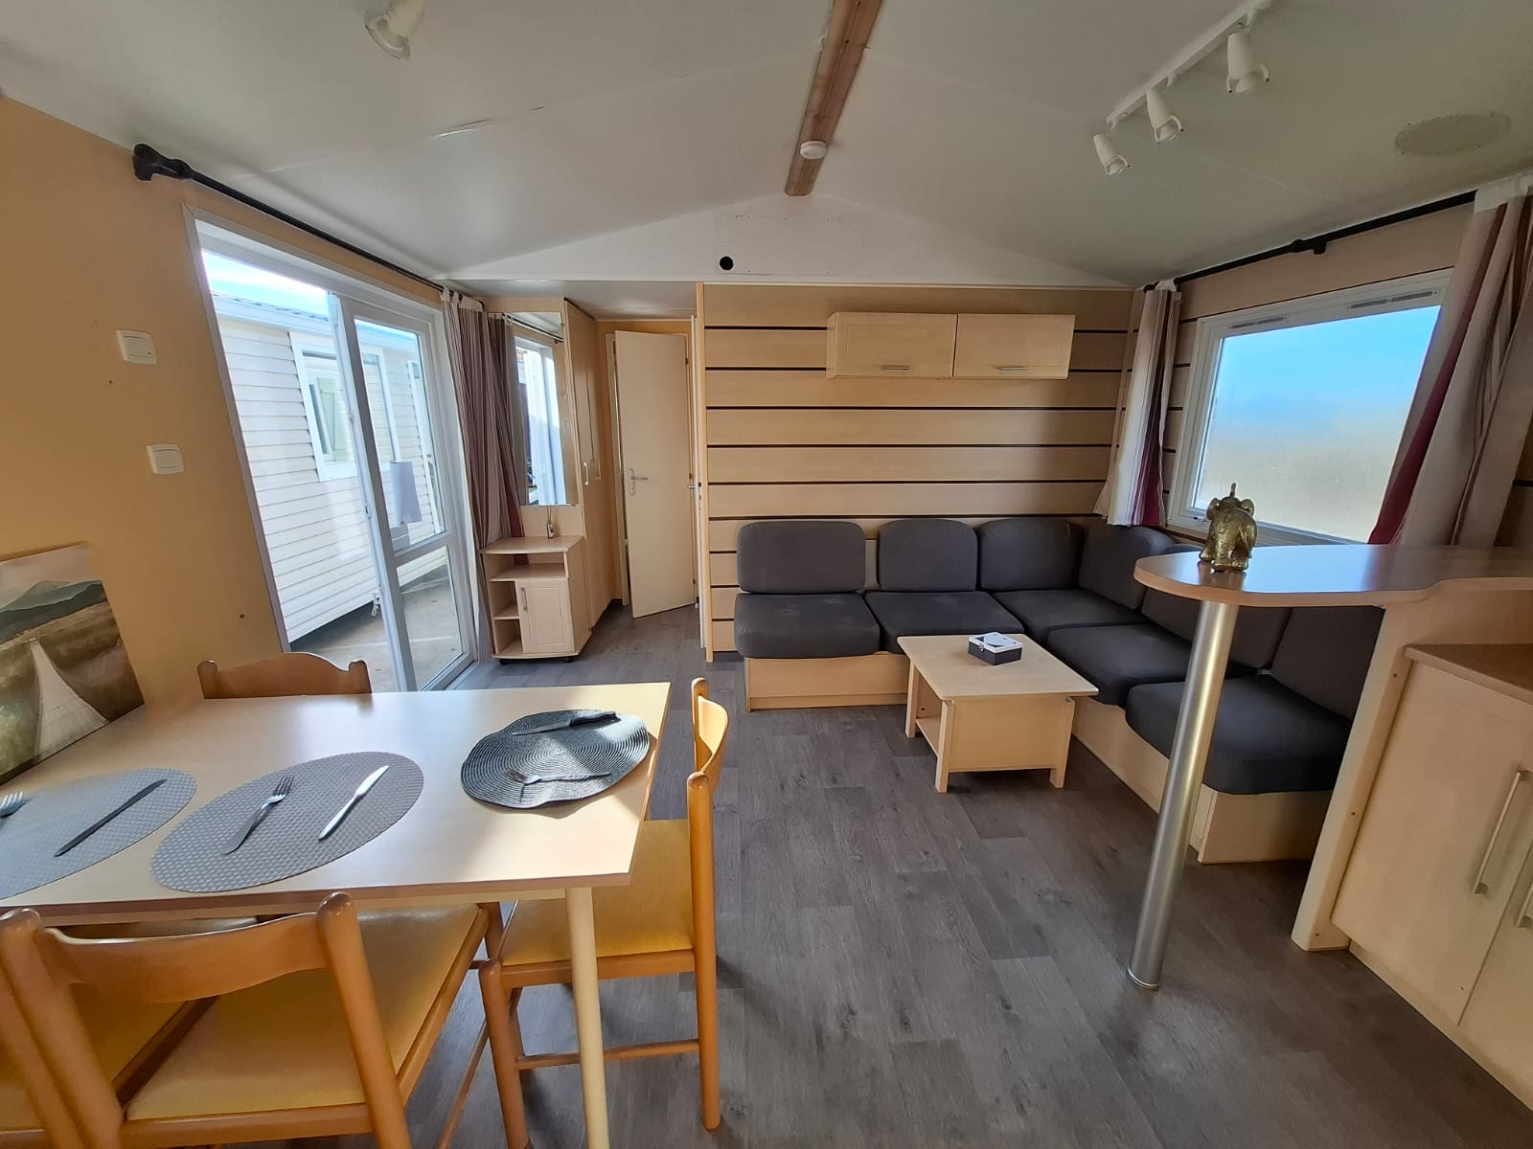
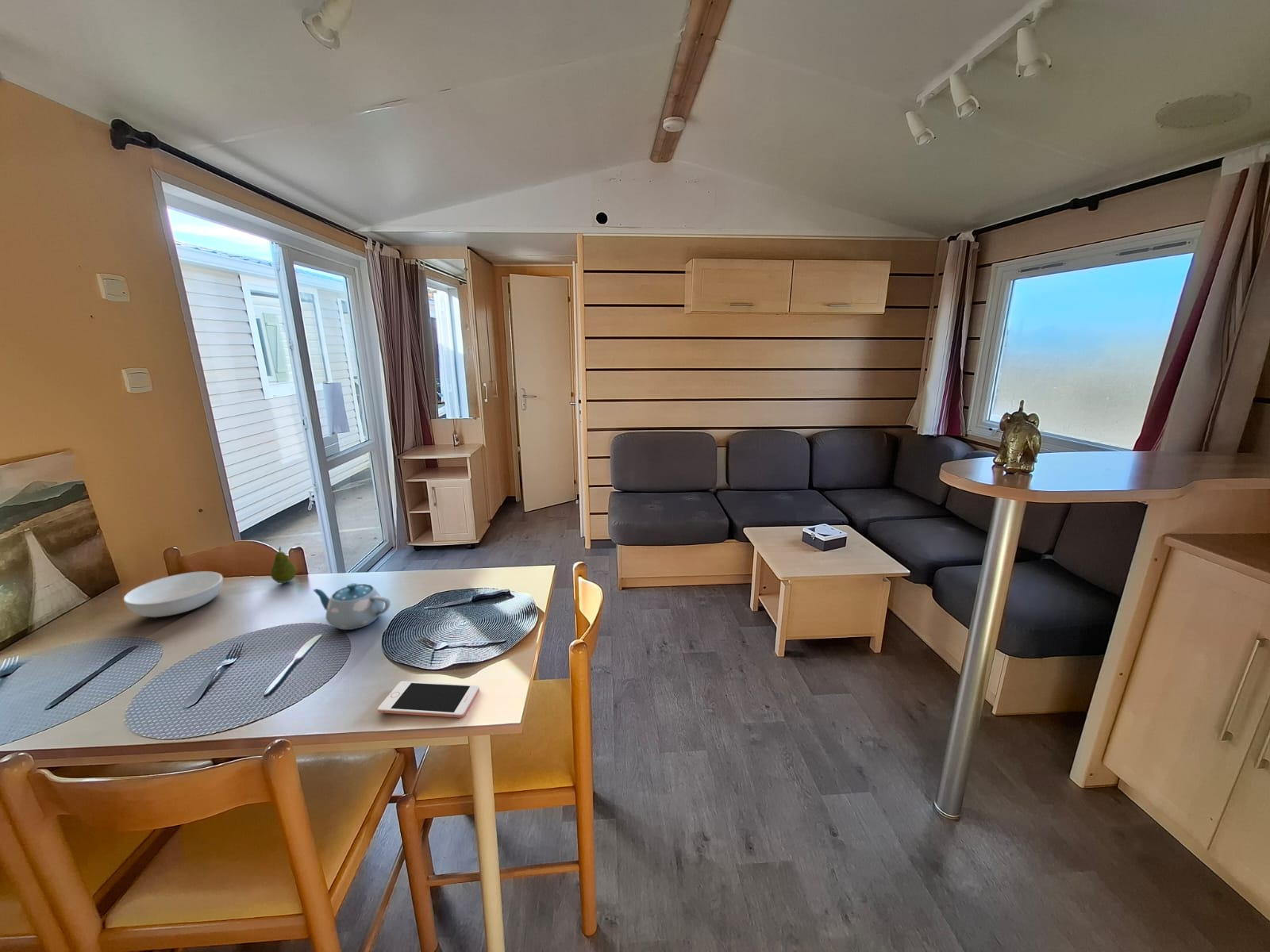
+ fruit (282, 564)
+ cell phone (429, 698)
+ serving bowl (178, 597)
+ chinaware (352, 602)
